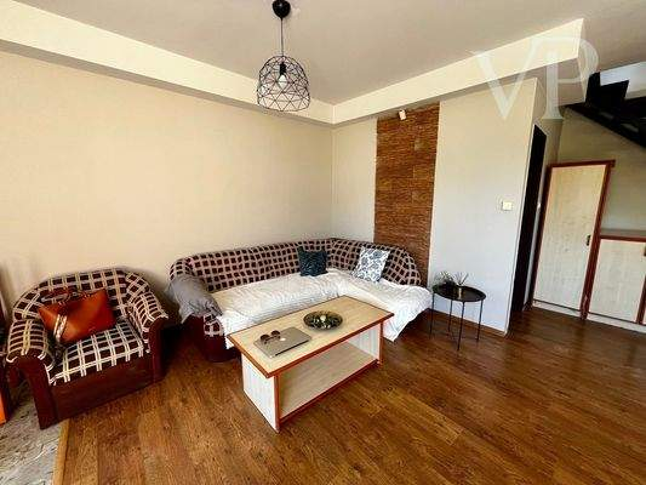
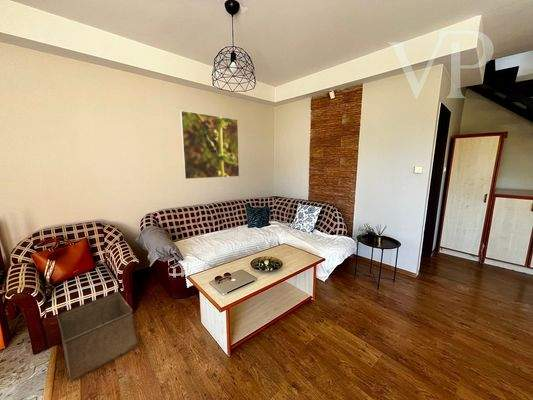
+ storage bin (98, 330)
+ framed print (212, 147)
